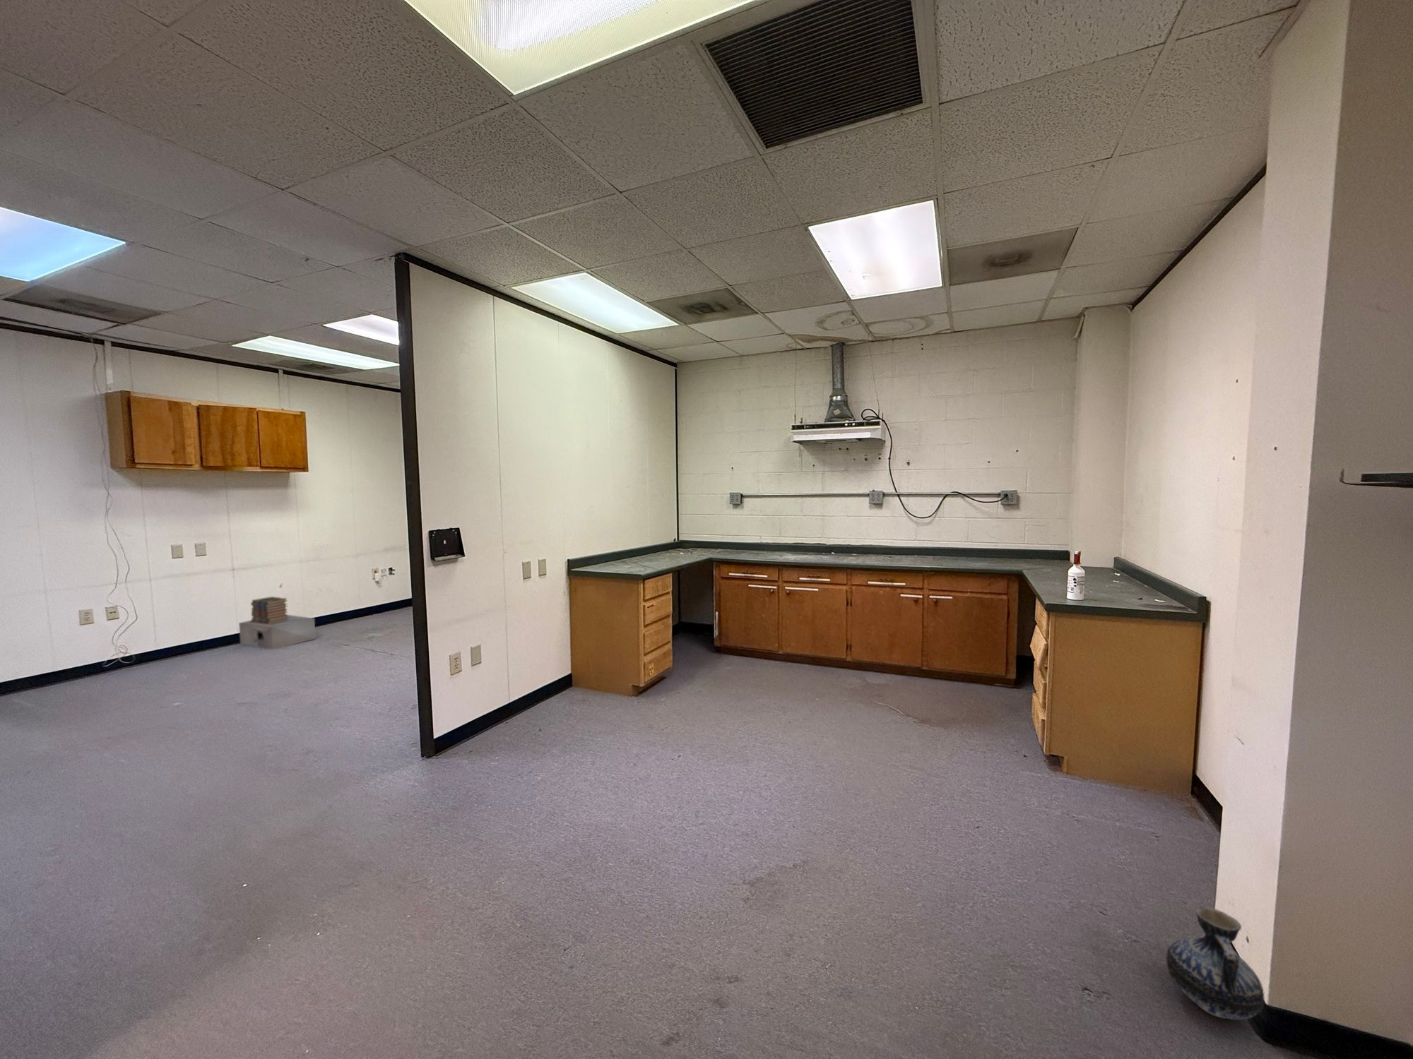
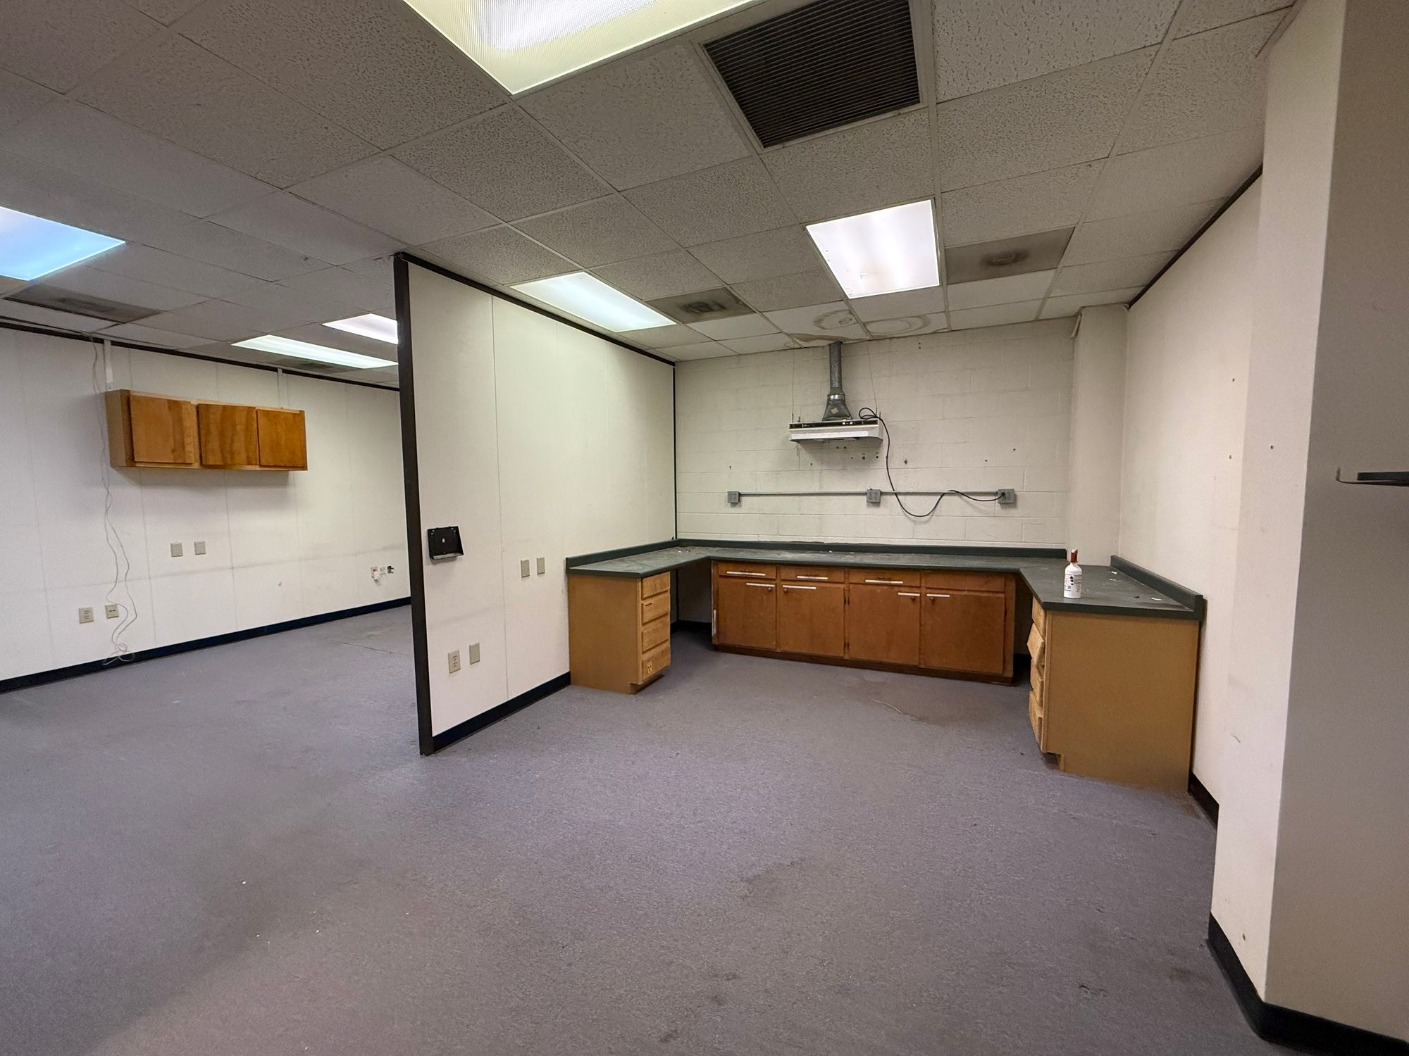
- ceramic jug (1214, 961)
- cardboard box (278, 631)
- book stack (270, 610)
